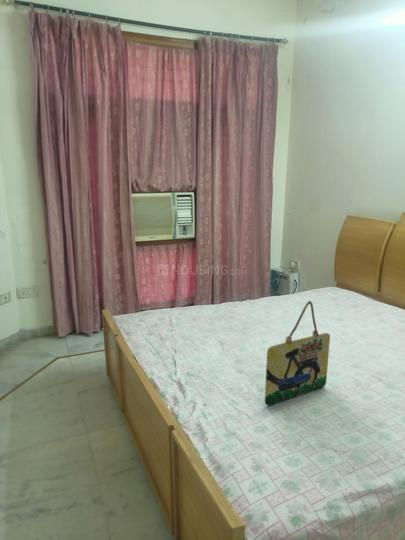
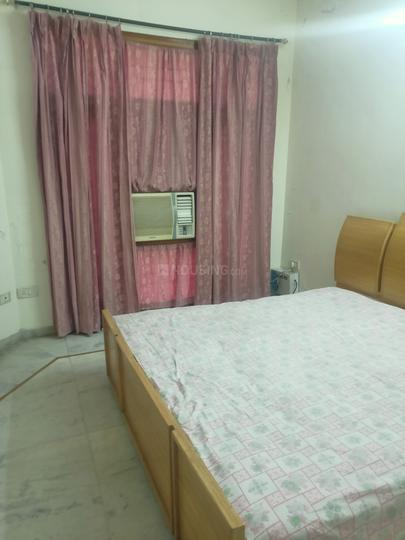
- home sign (299, 350)
